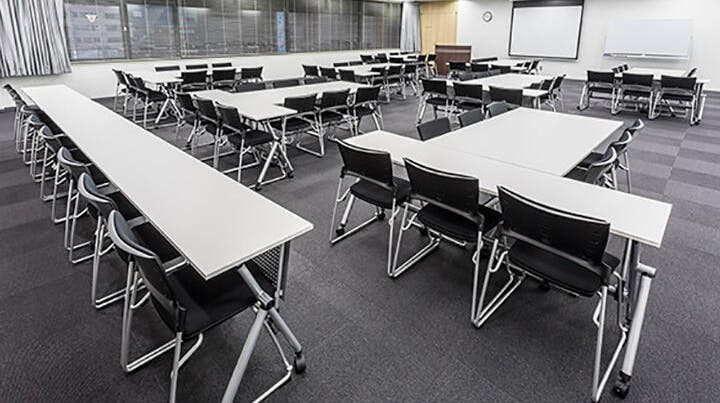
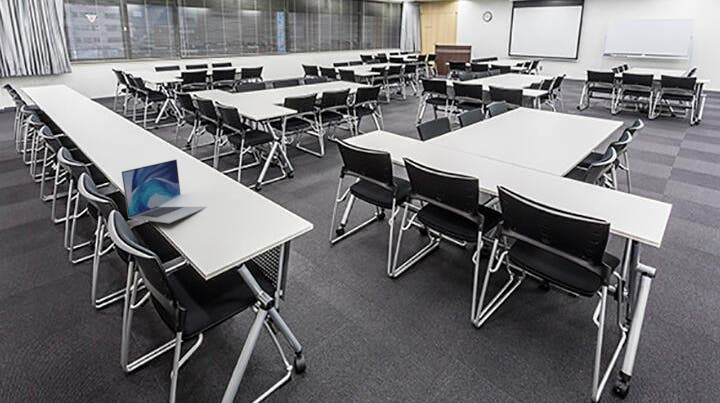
+ laptop (172, 188)
